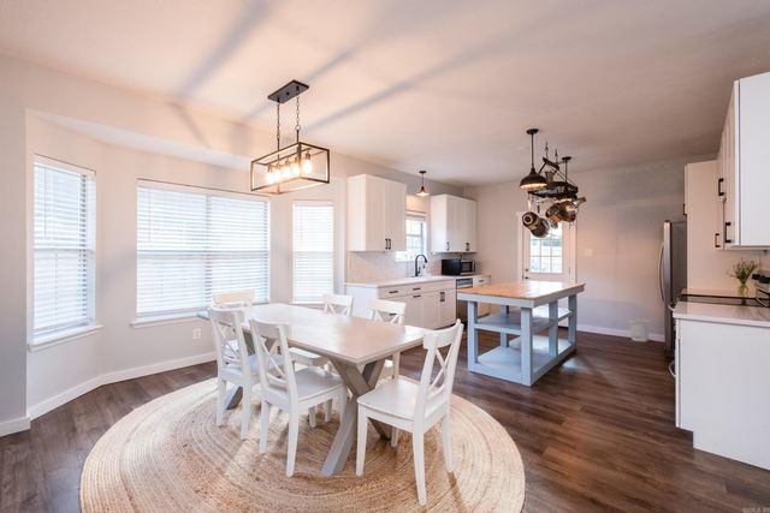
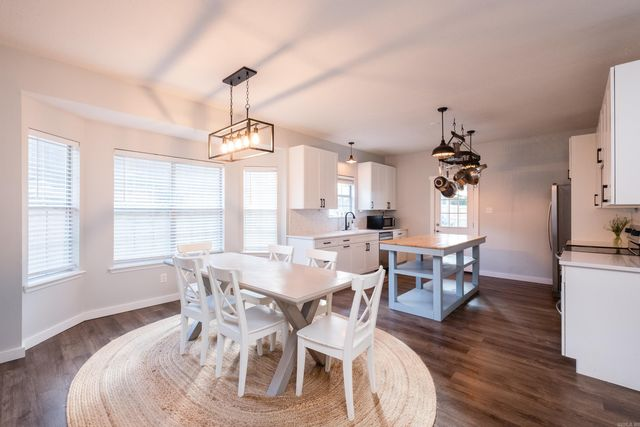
- wastebasket (639, 329)
